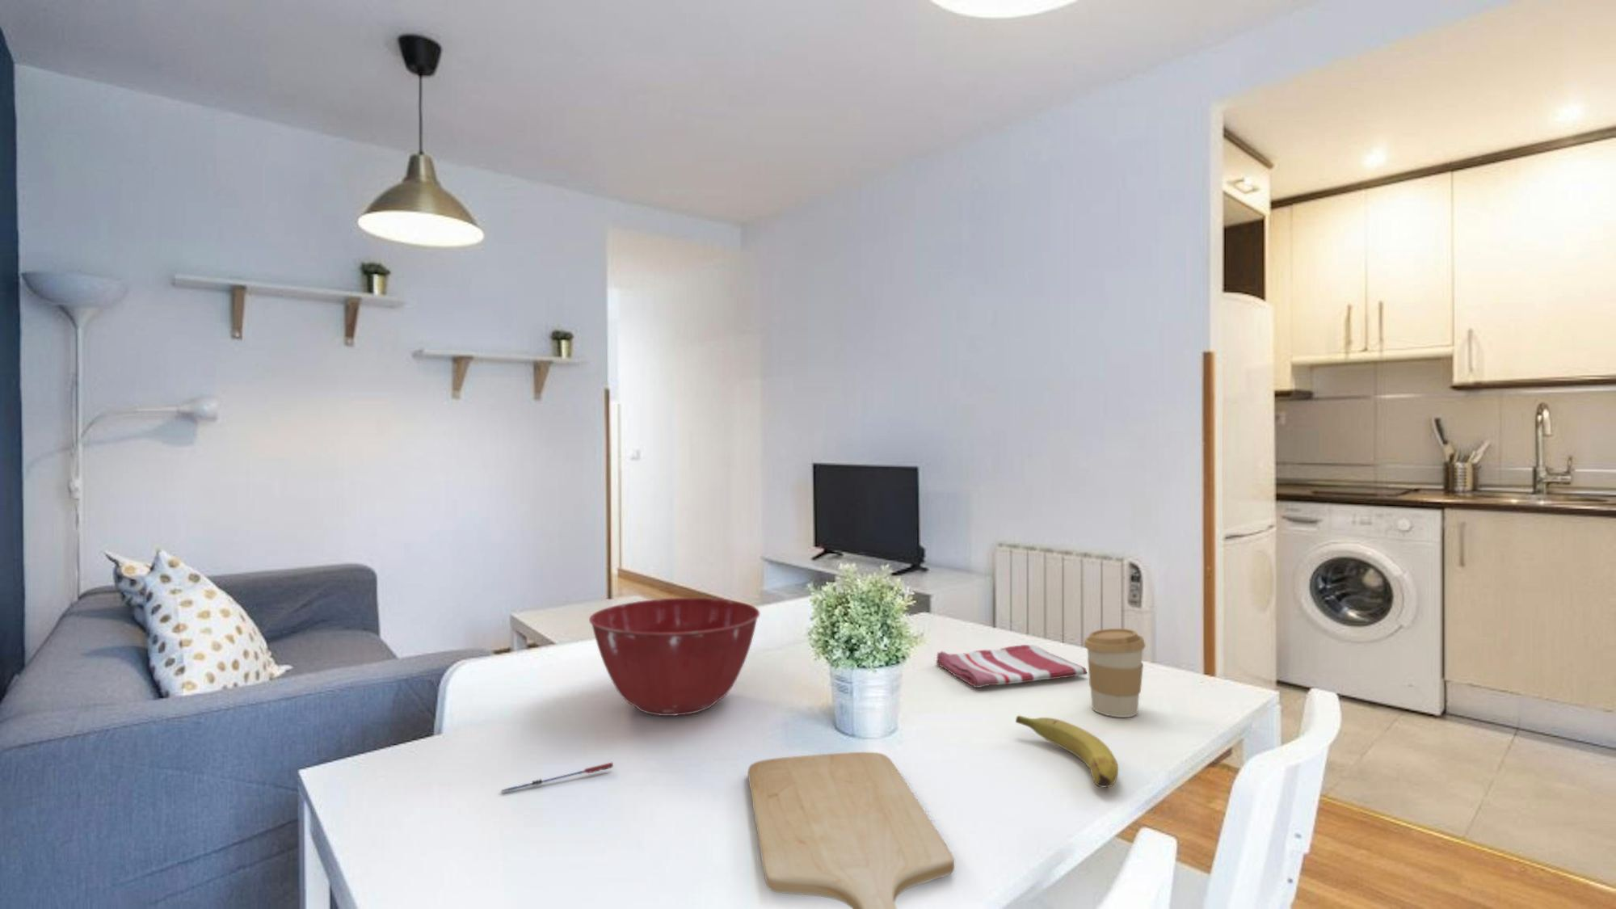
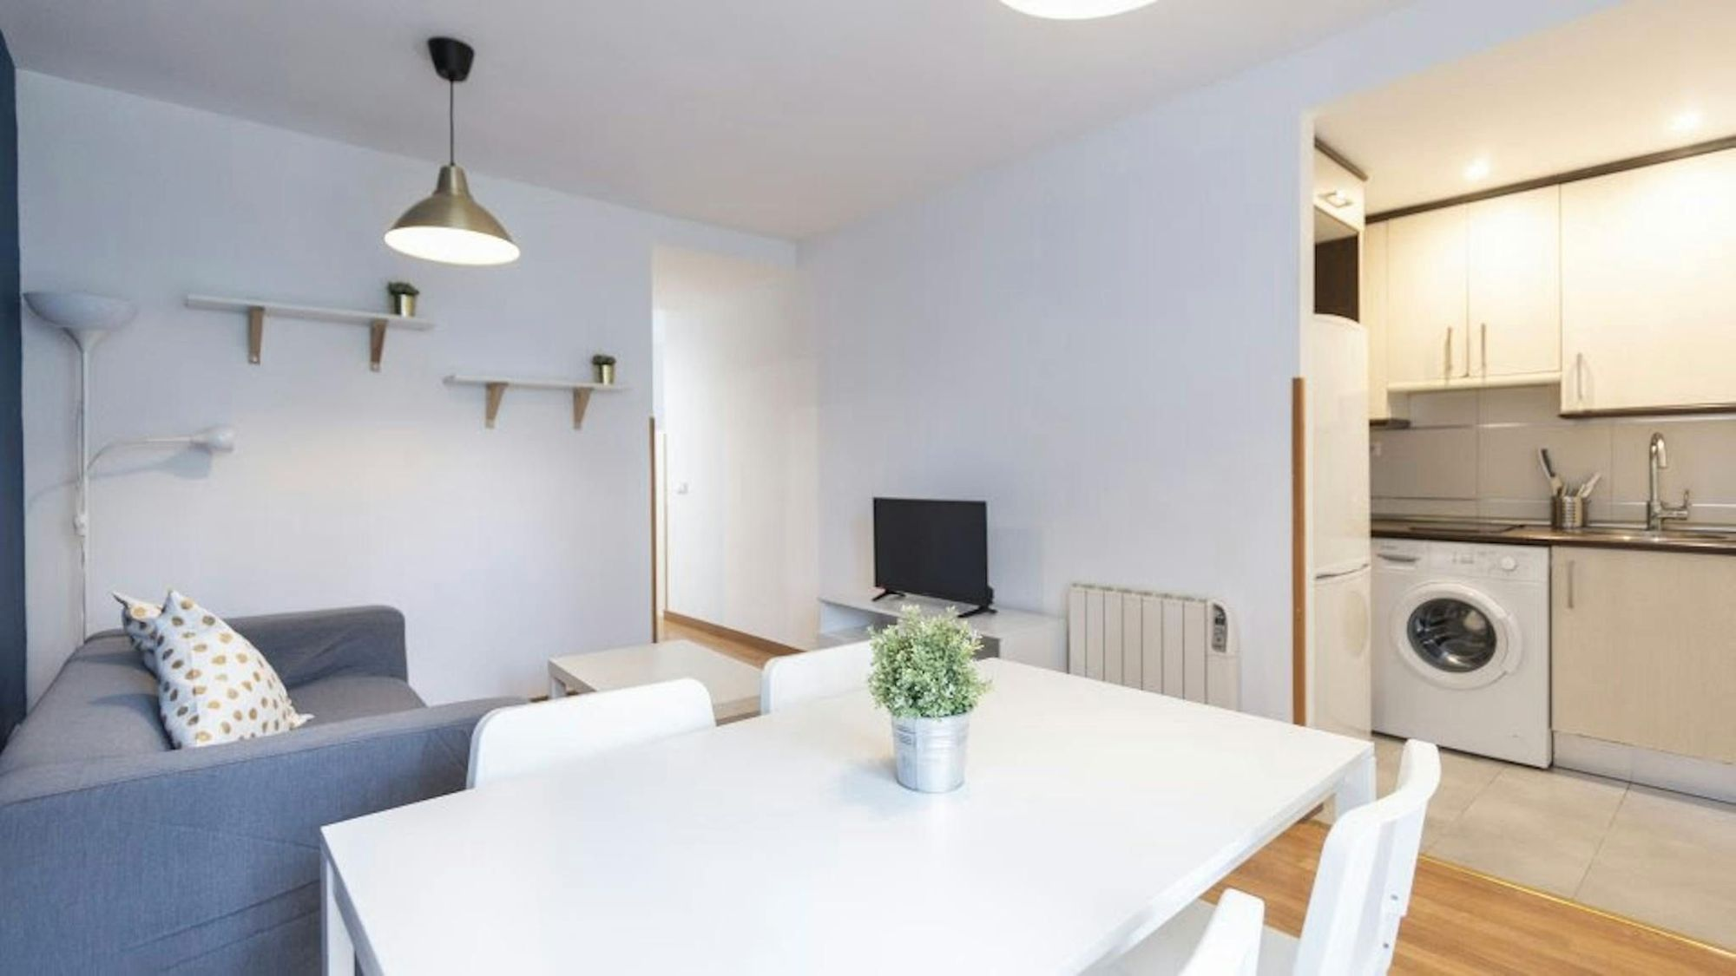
- fruit (1077, 747)
- mixing bowl (676, 657)
- coffee cup (1114, 670)
- pen (558, 777)
- dish towel (1009, 664)
- chopping board (848, 836)
